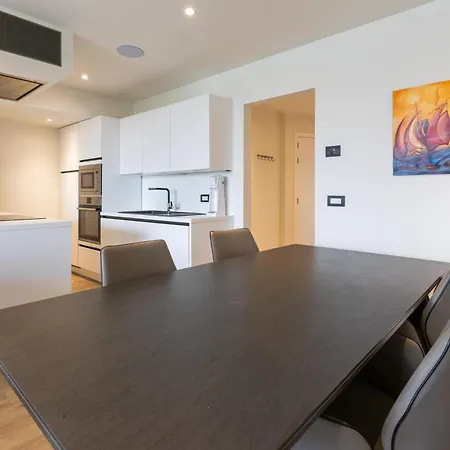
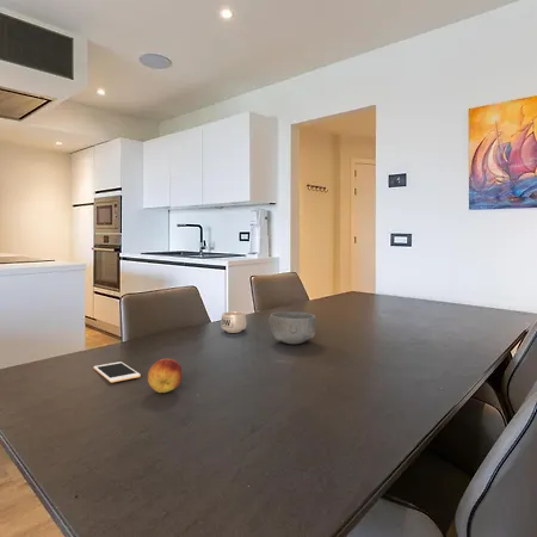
+ bowl (291, 328)
+ fruit (165, 375)
+ mug (235, 321)
+ cell phone (116, 371)
